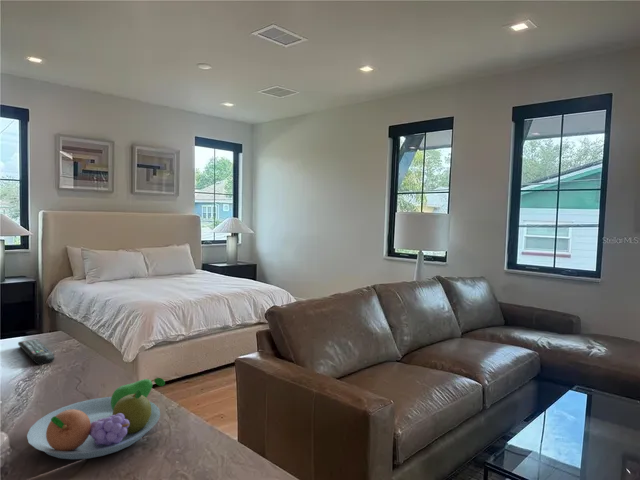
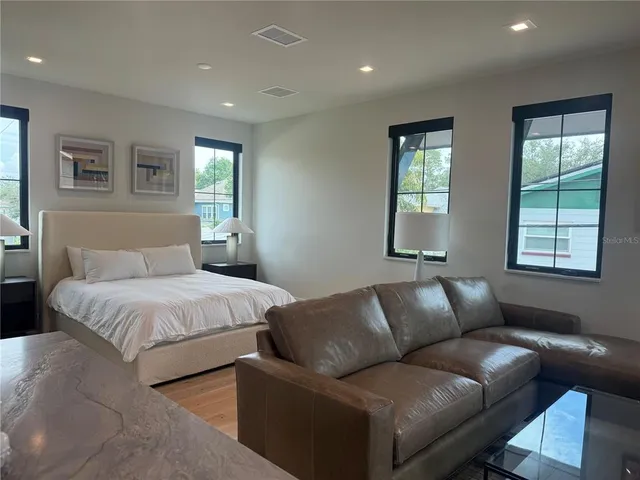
- remote control (35, 350)
- fruit bowl (103, 409)
